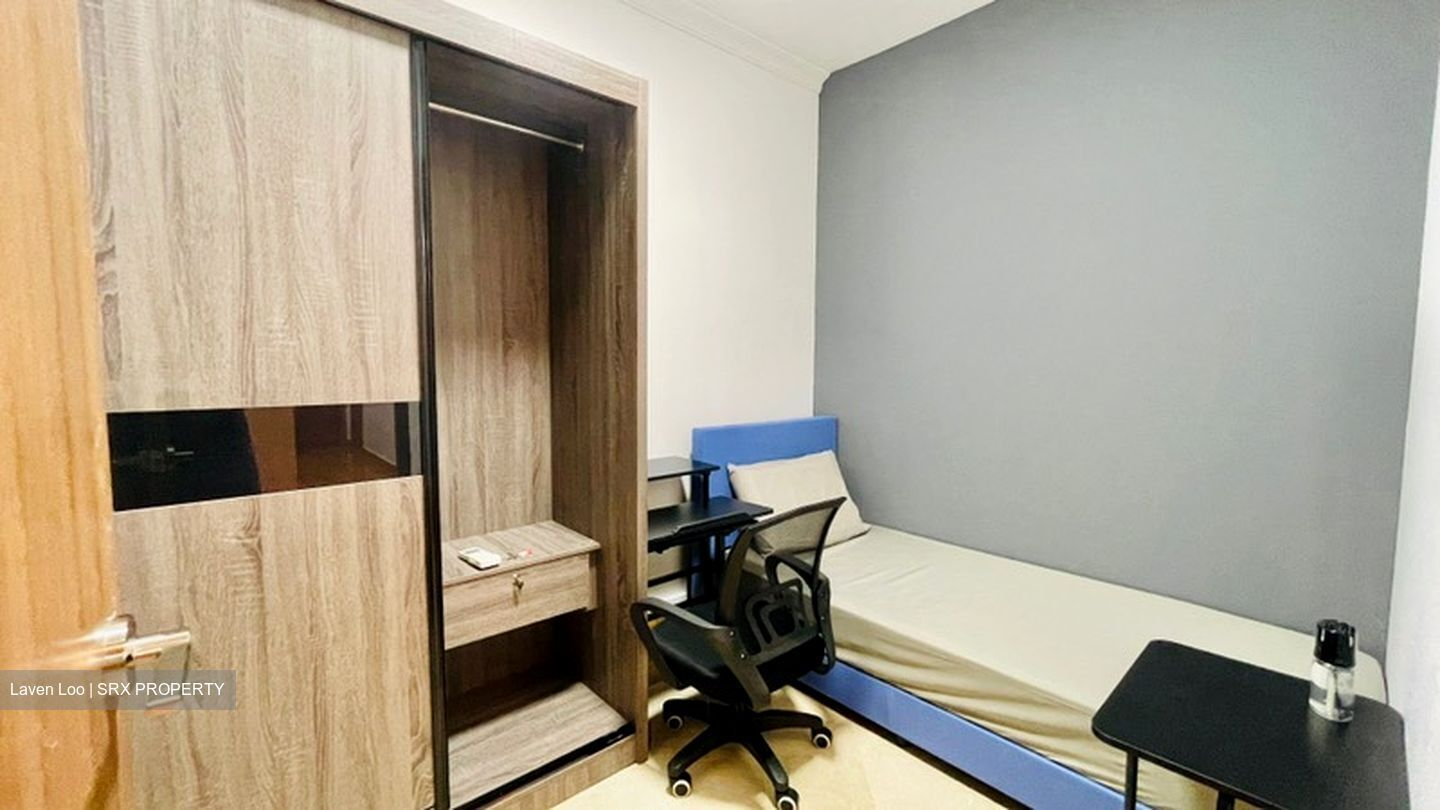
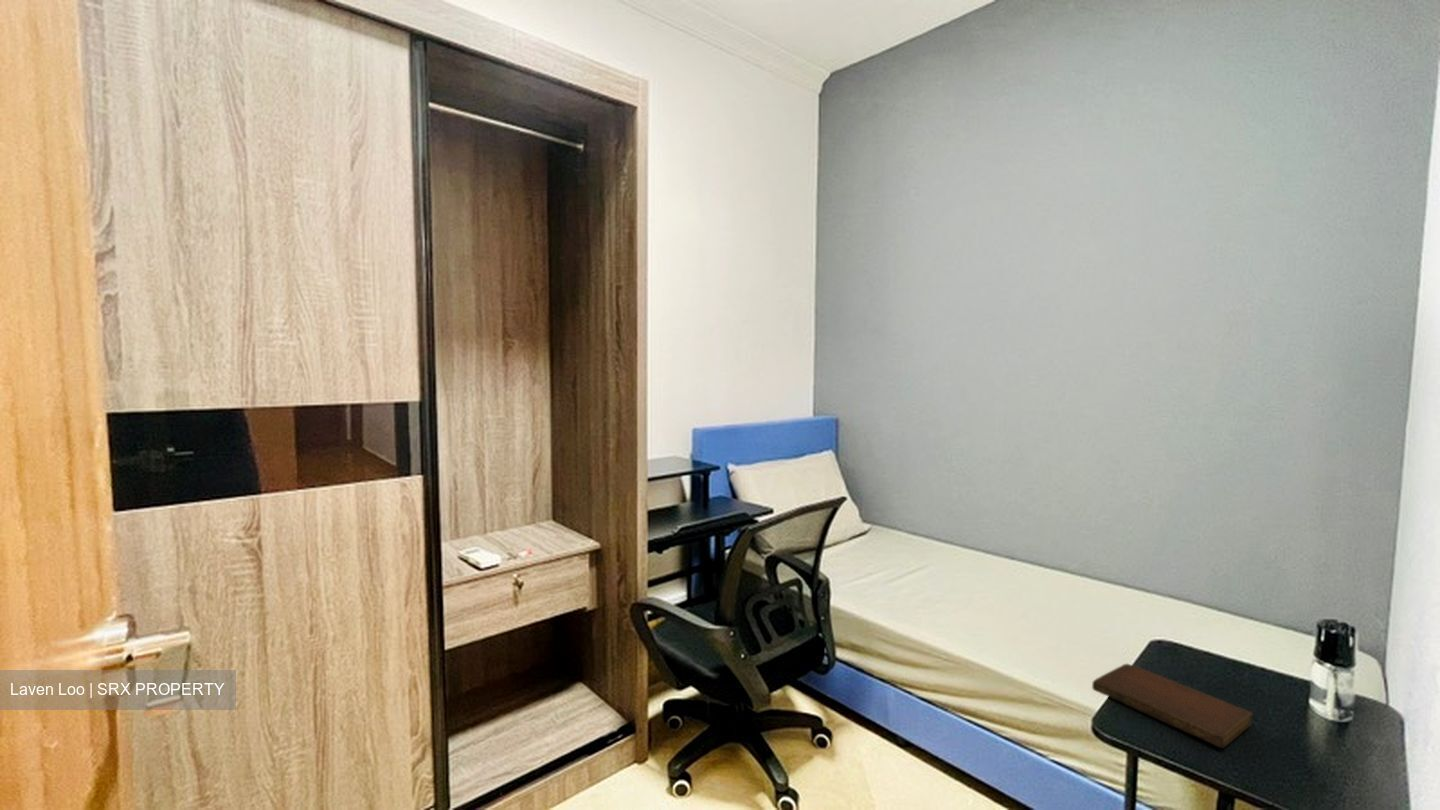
+ notebook (1168, 701)
